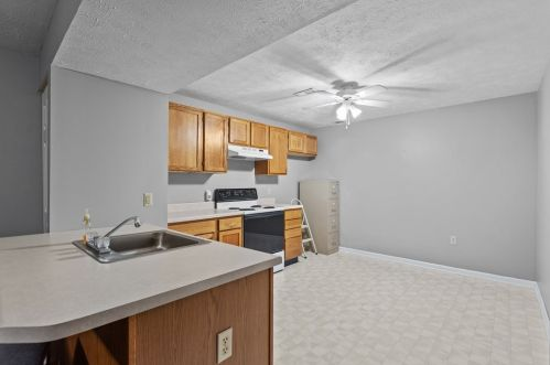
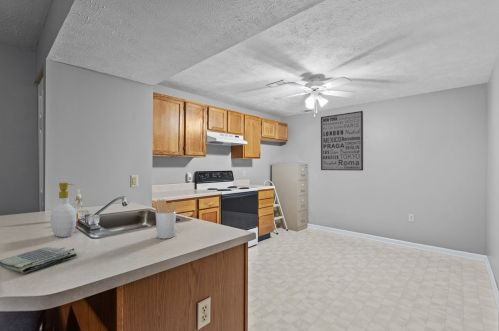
+ dish towel (39, 256)
+ utensil holder (163, 217)
+ soap bottle (64, 209)
+ wall art (340, 142)
